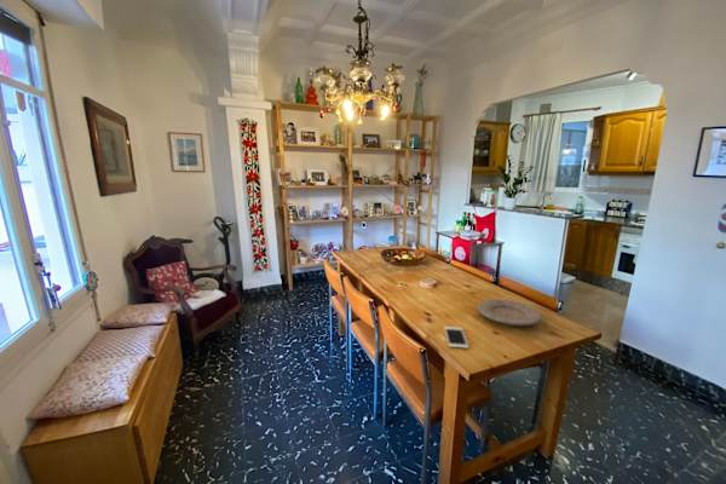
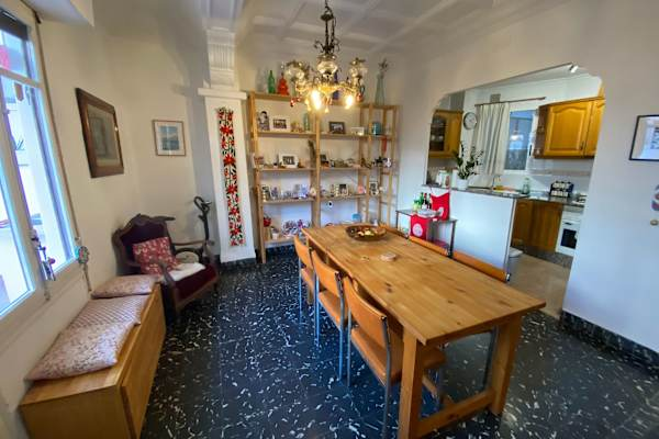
- plate (507, 312)
- cell phone (455, 336)
